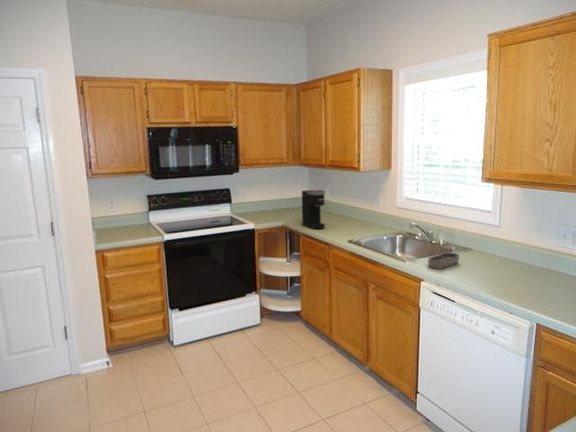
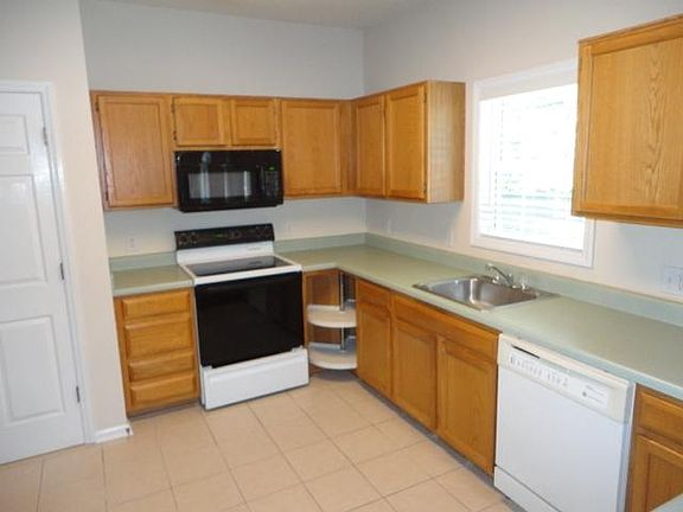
- soap dish (443, 260)
- coffee maker (313, 208)
